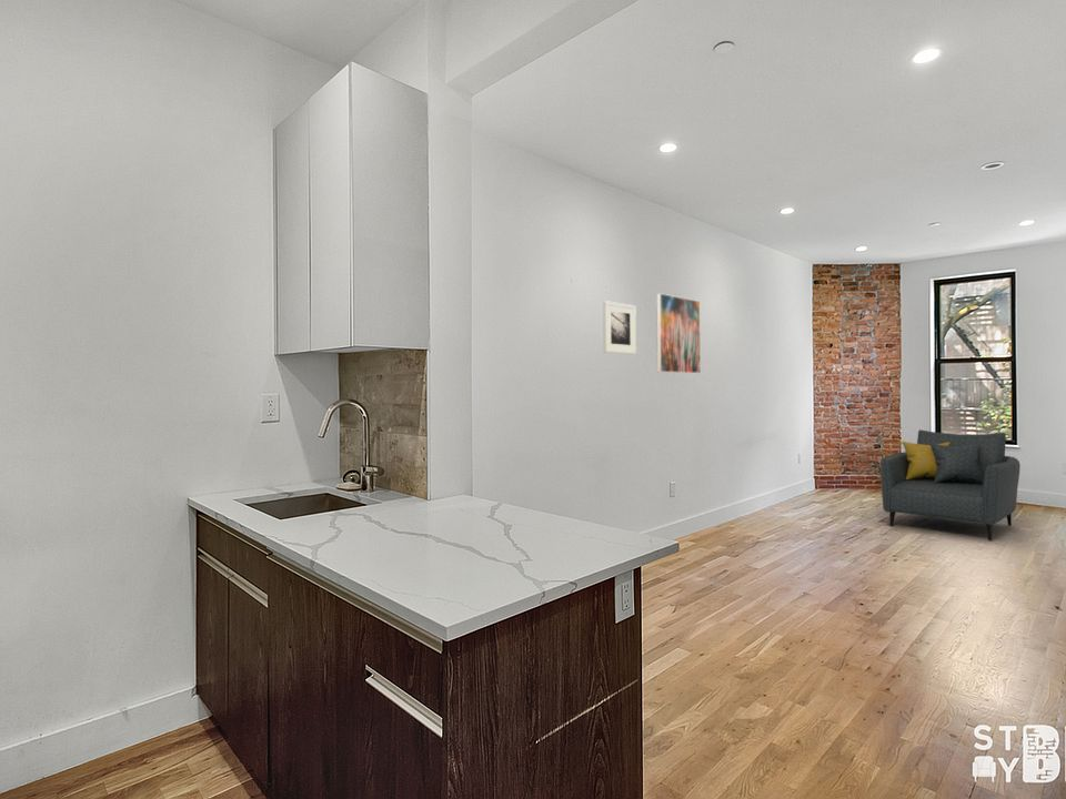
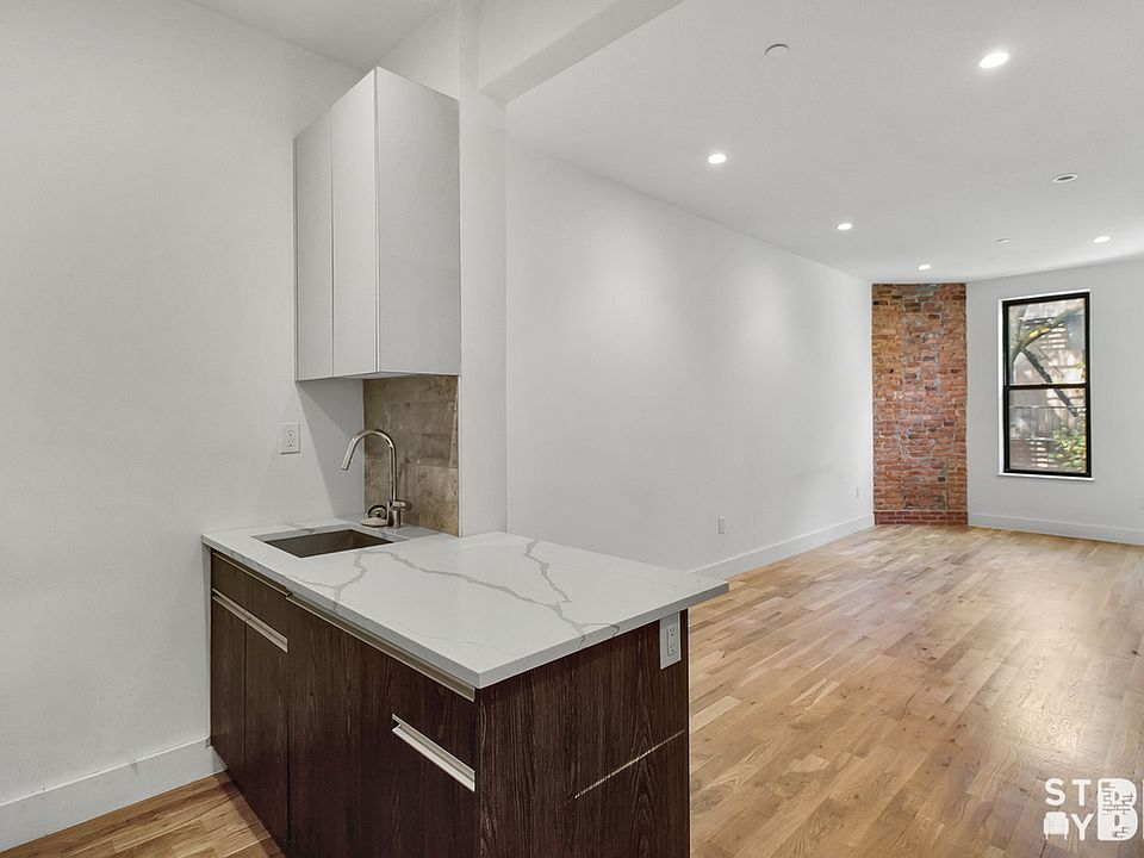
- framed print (678, 335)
- armchair (949, 479)
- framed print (620, 327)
